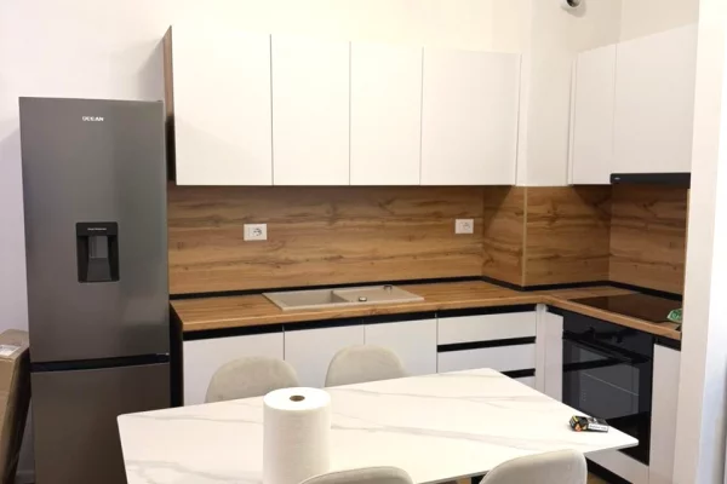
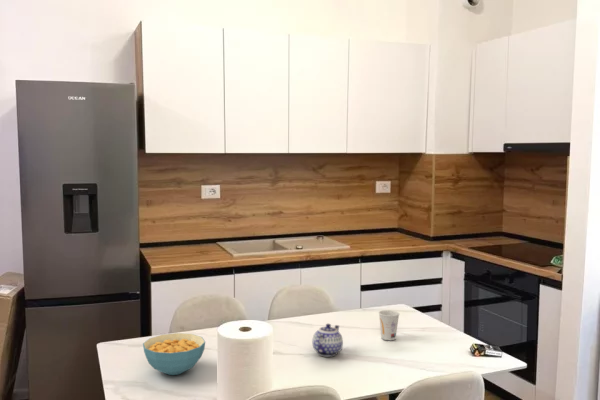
+ cup (388, 325)
+ teapot (327, 338)
+ cereal bowl (174, 357)
